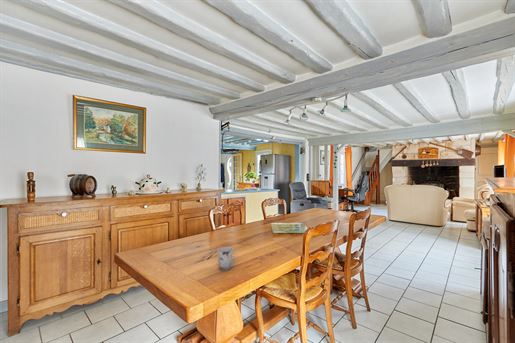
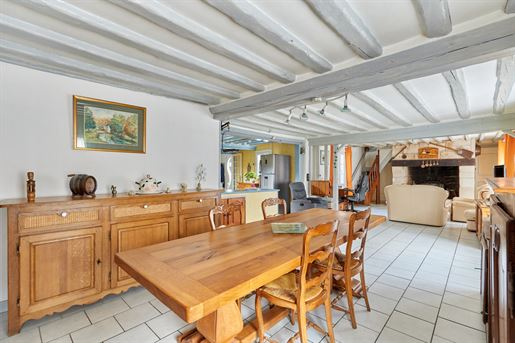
- cup (227, 259)
